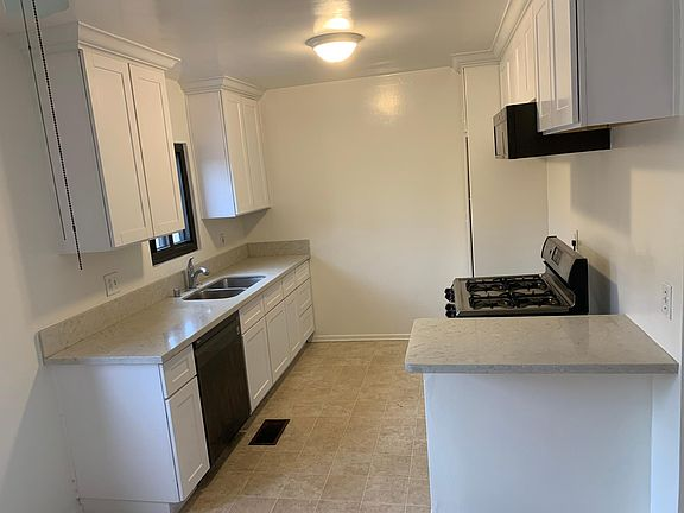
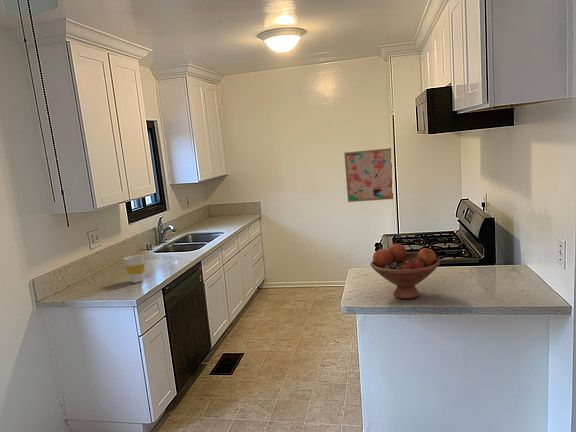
+ cup (135, 269)
+ wall art (371, 175)
+ fruit bowl (405, 272)
